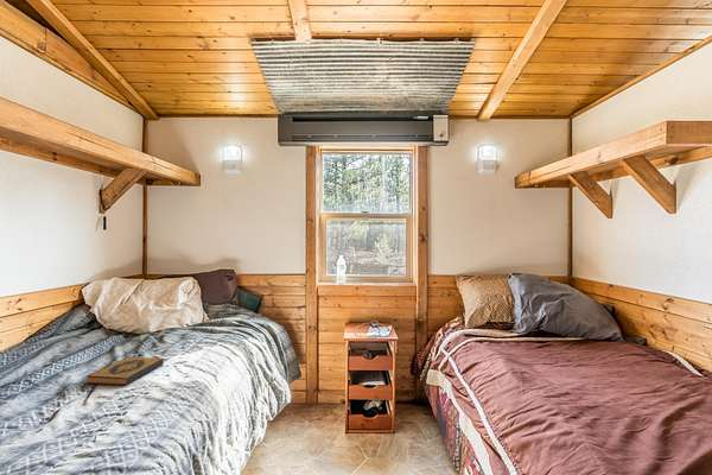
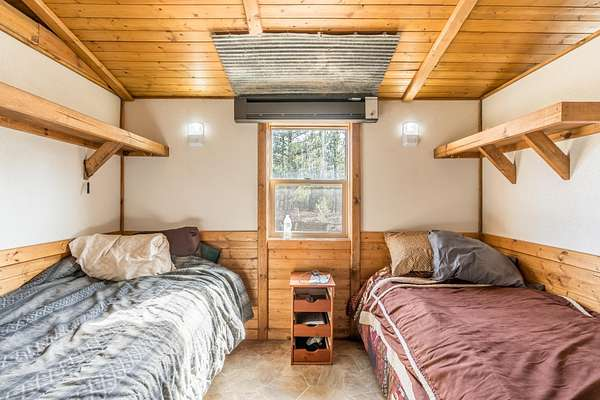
- hardback book (127, 369)
